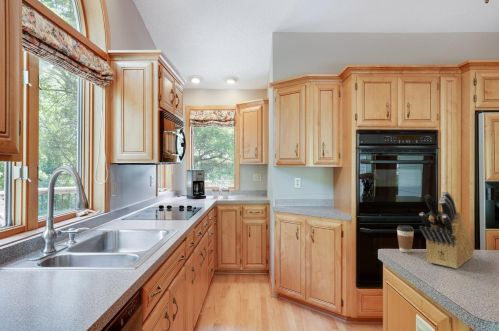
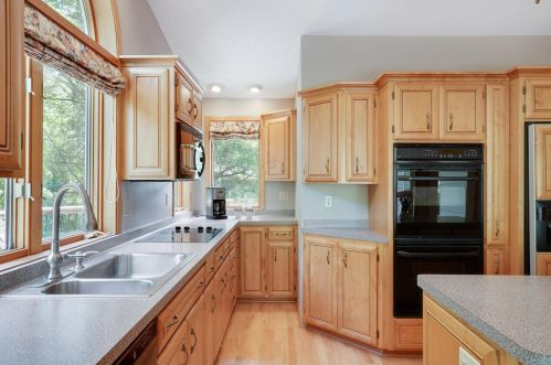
- coffee cup (405, 238)
- knife block (447, 225)
